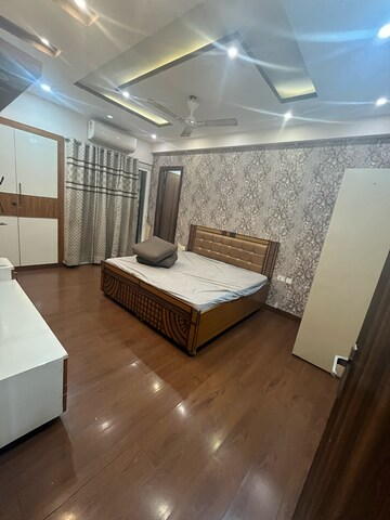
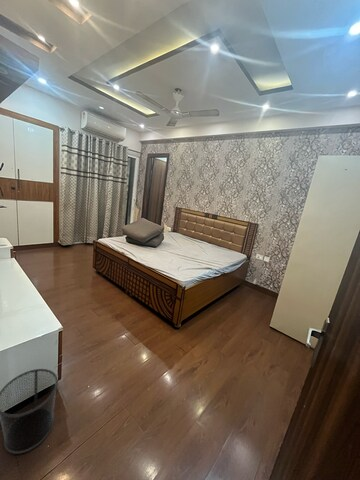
+ waste bin (29, 410)
